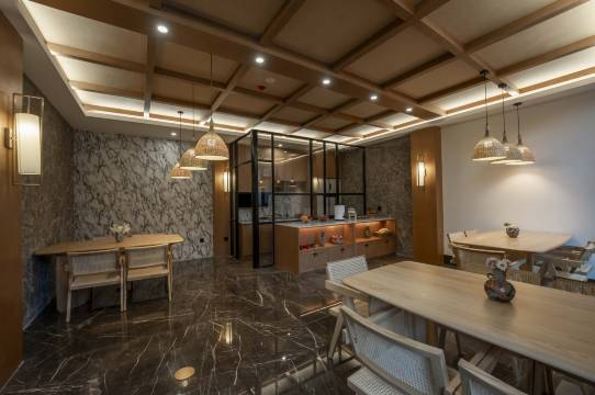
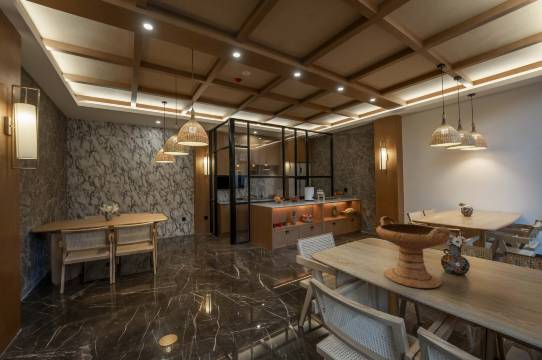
+ decorative bowl (410, 249)
